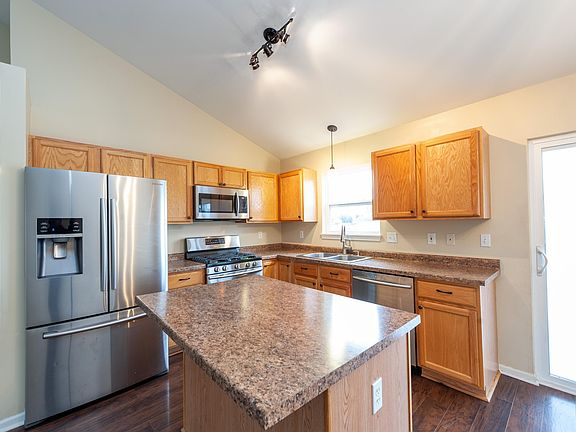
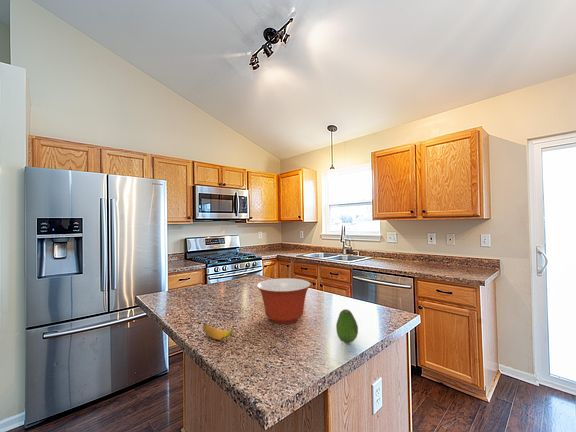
+ mixing bowl (284, 301)
+ banana (217, 331)
+ fruit (347, 325)
